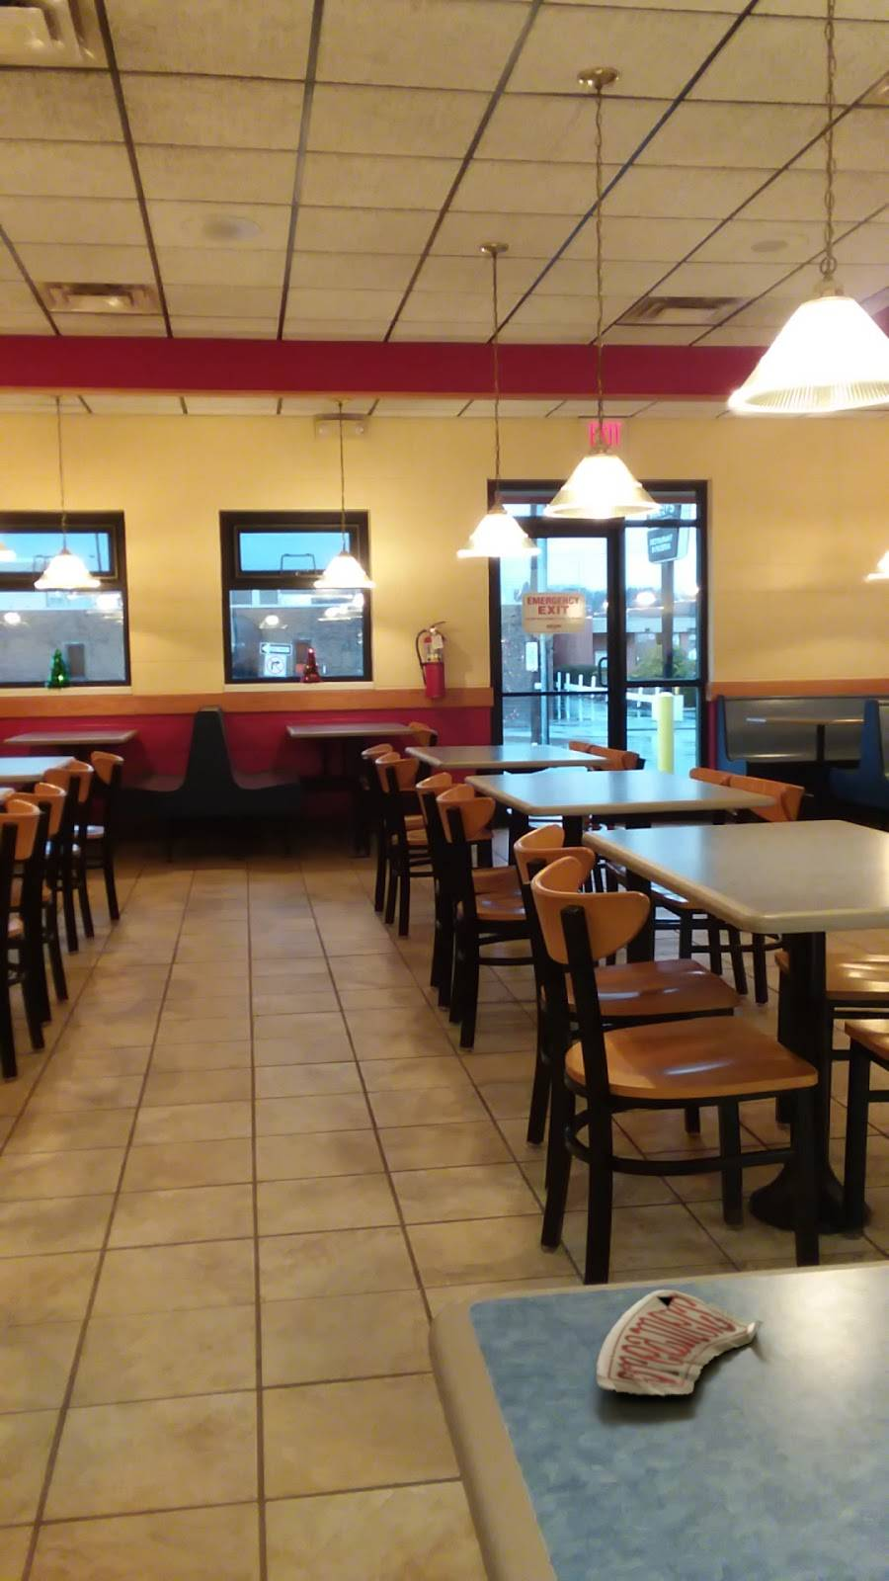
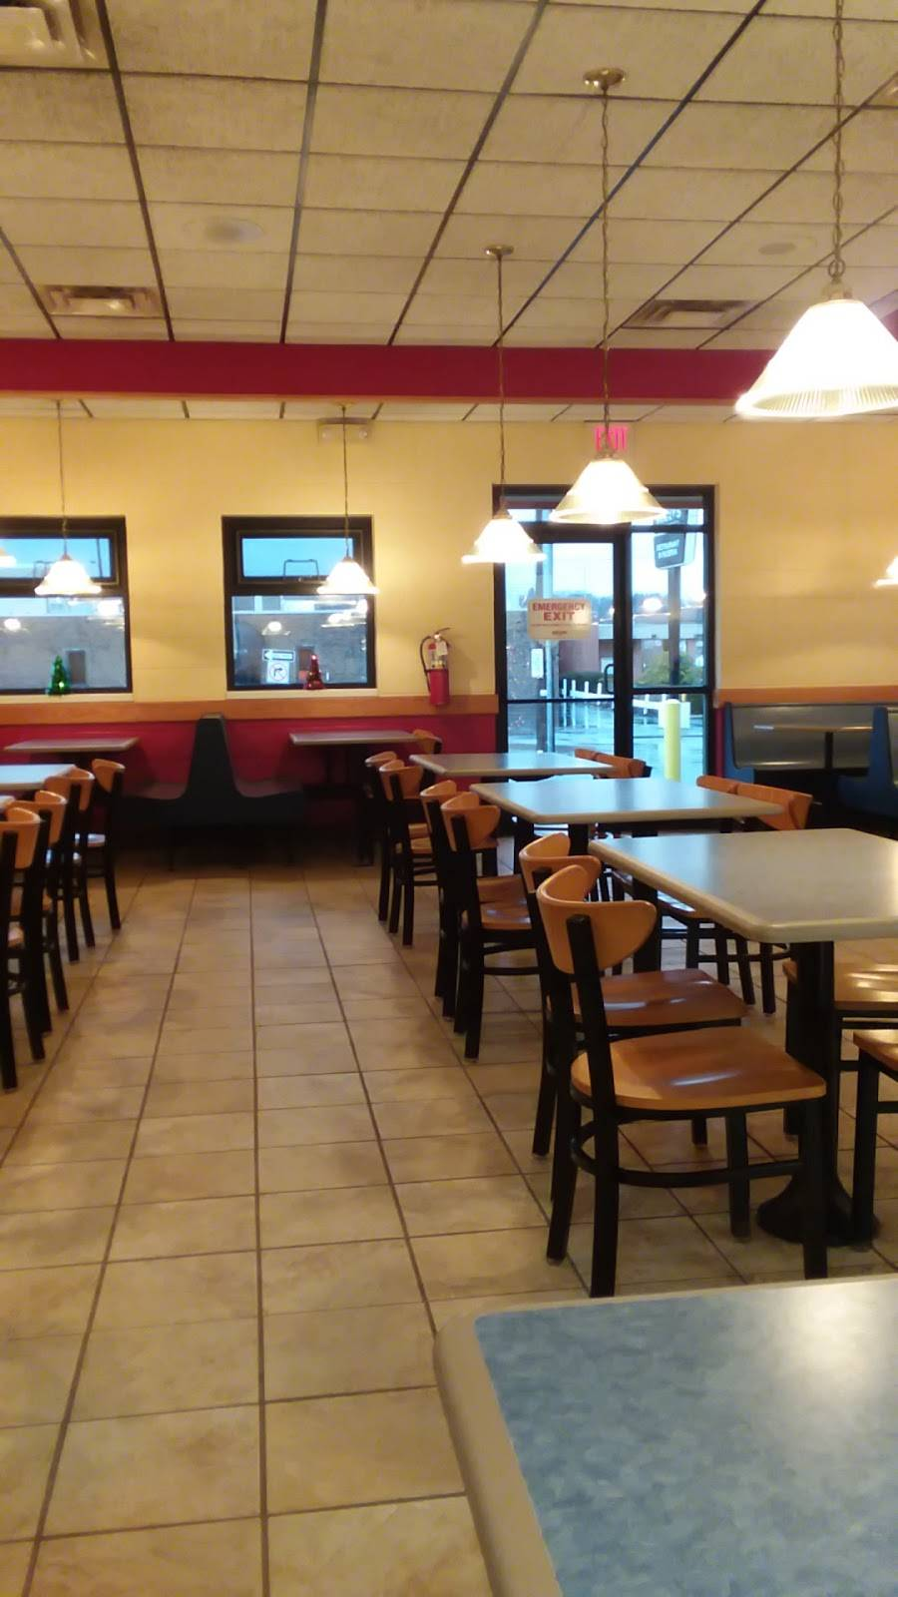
- paper cup (675, 1331)
